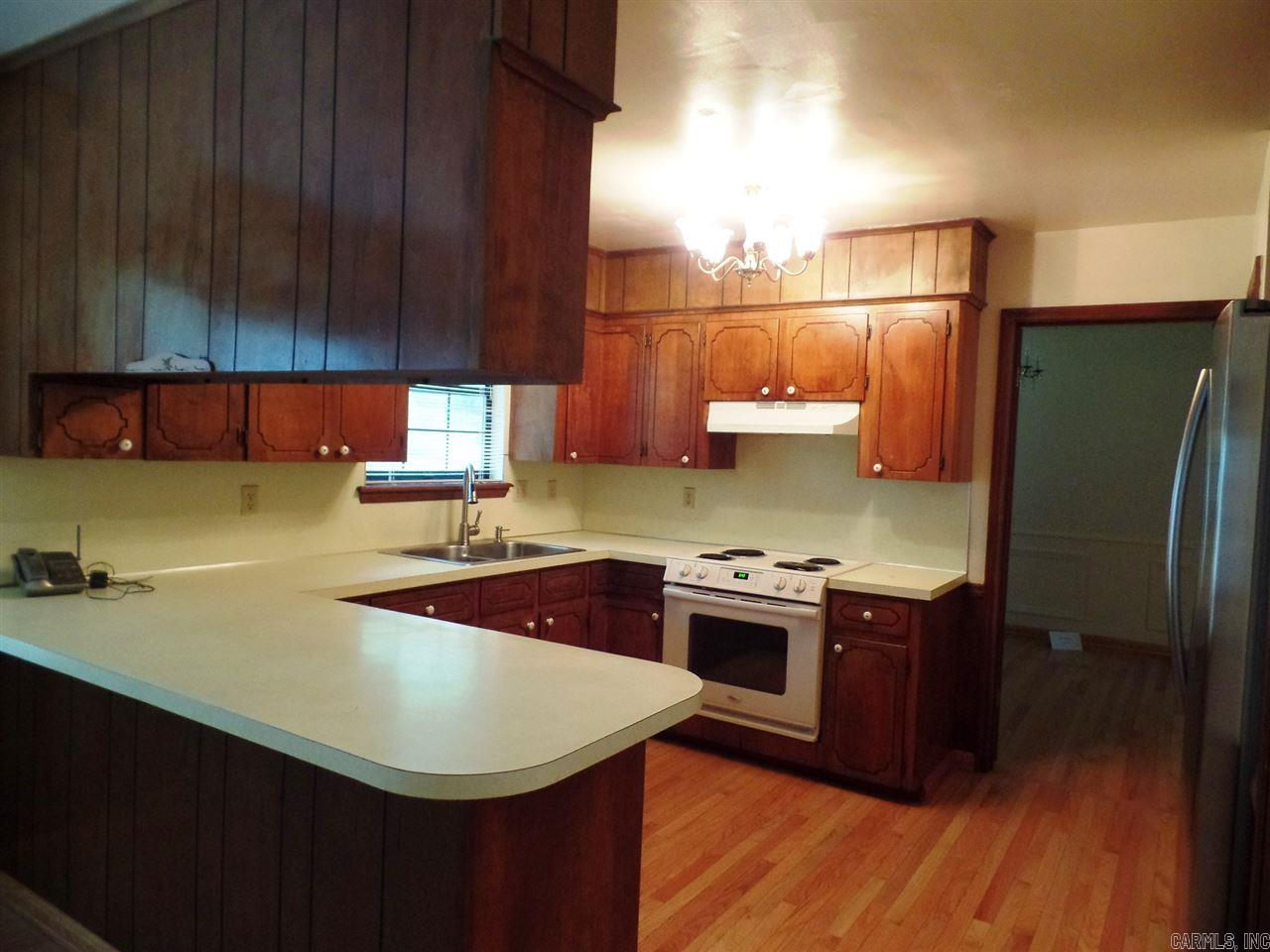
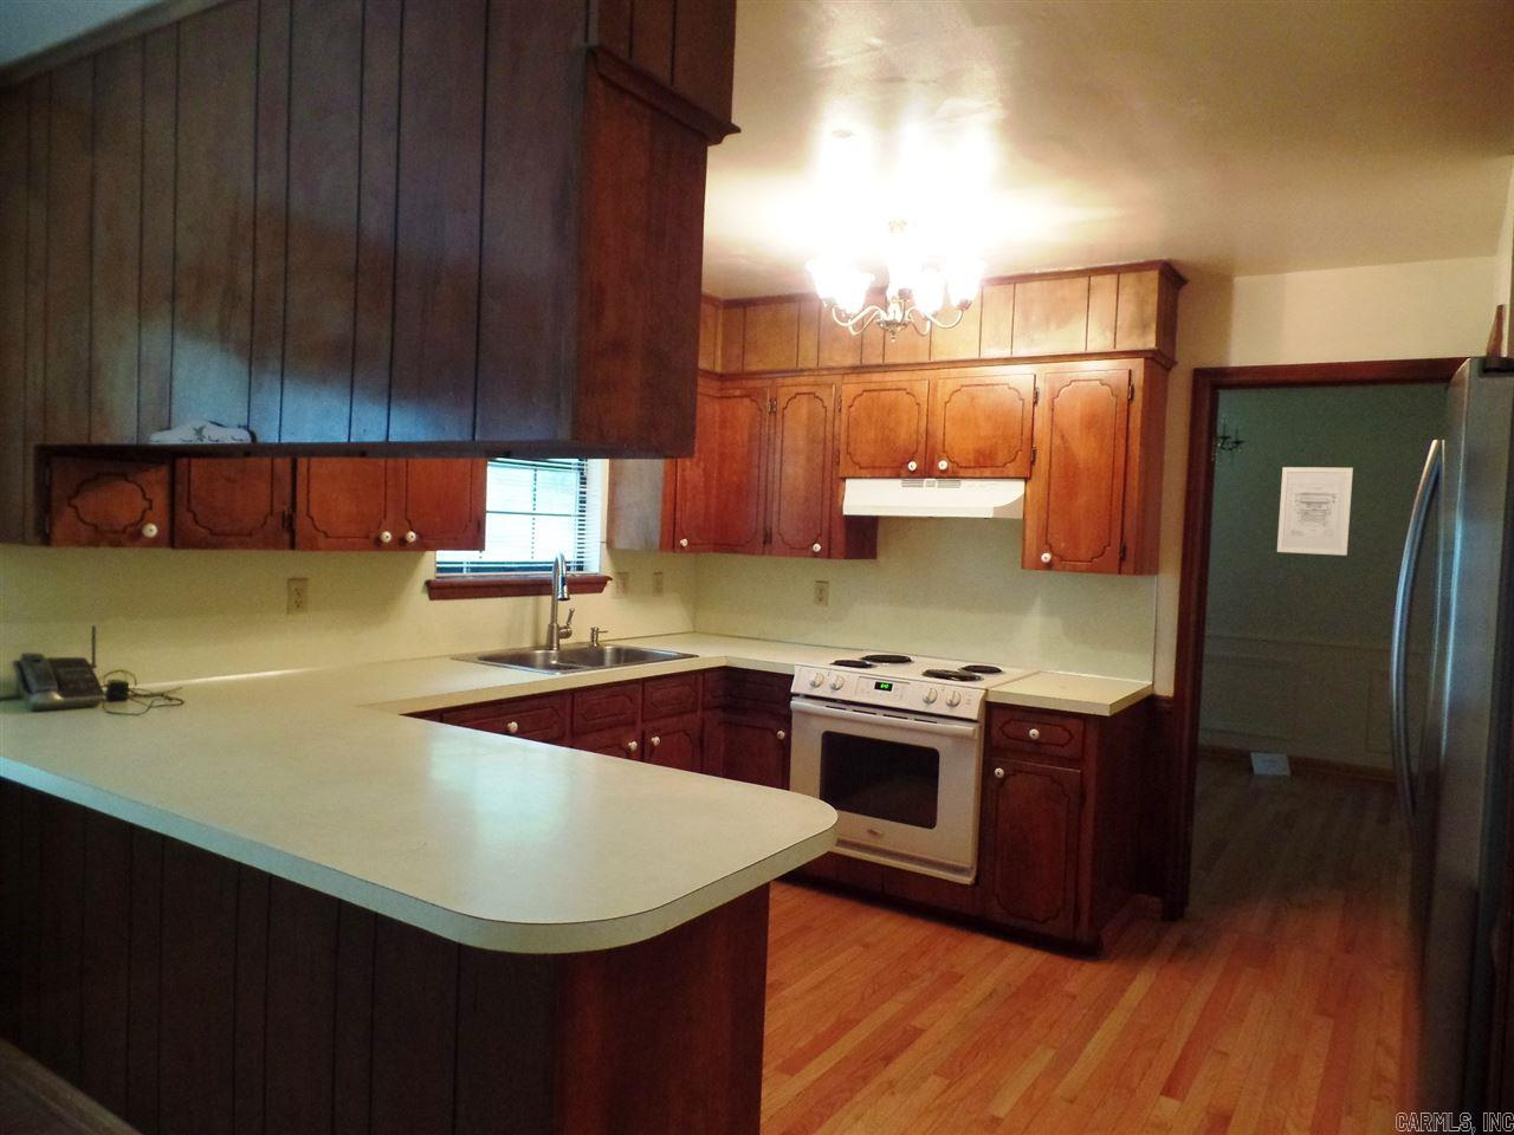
+ wall art (1314, 509)
